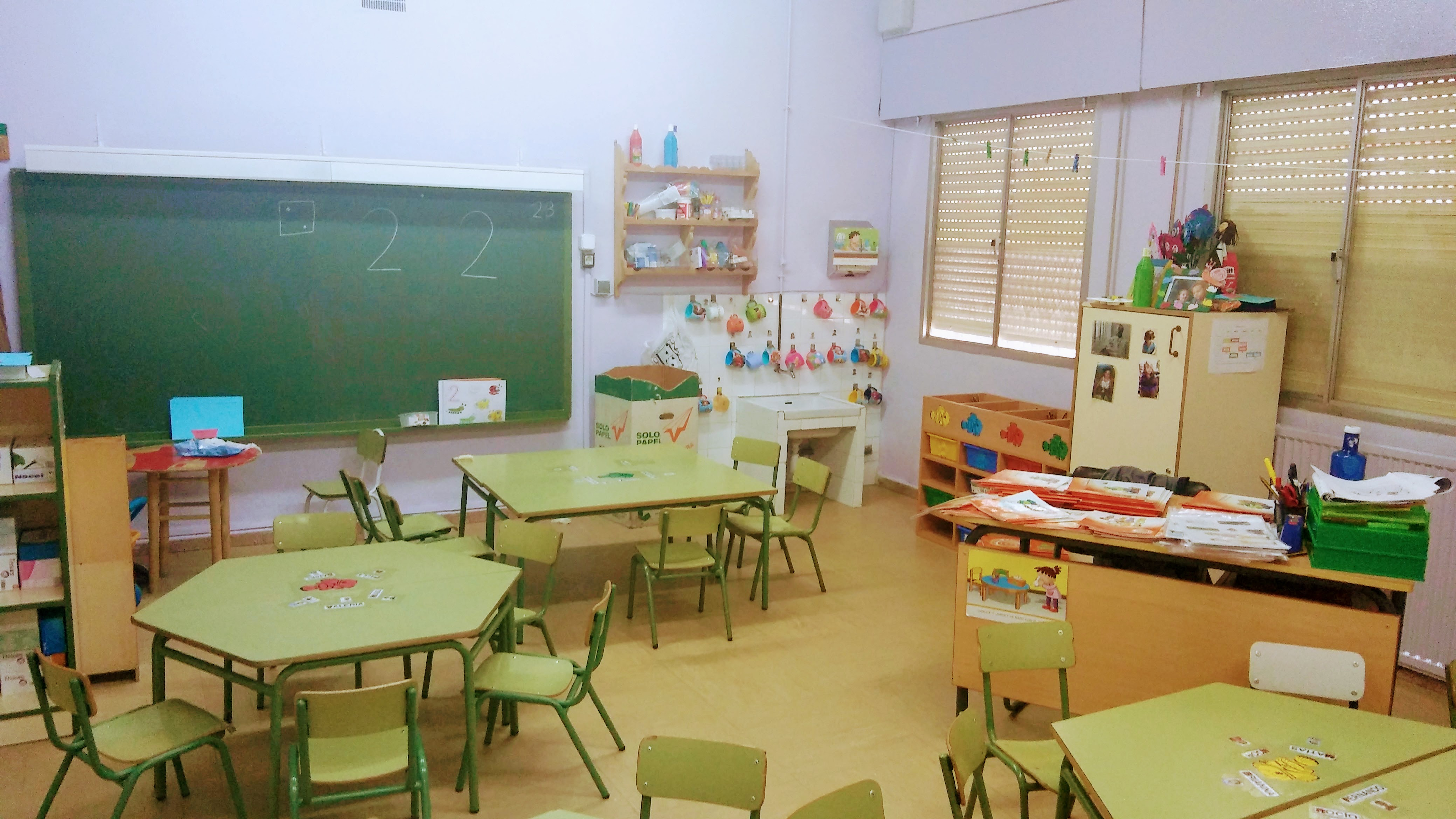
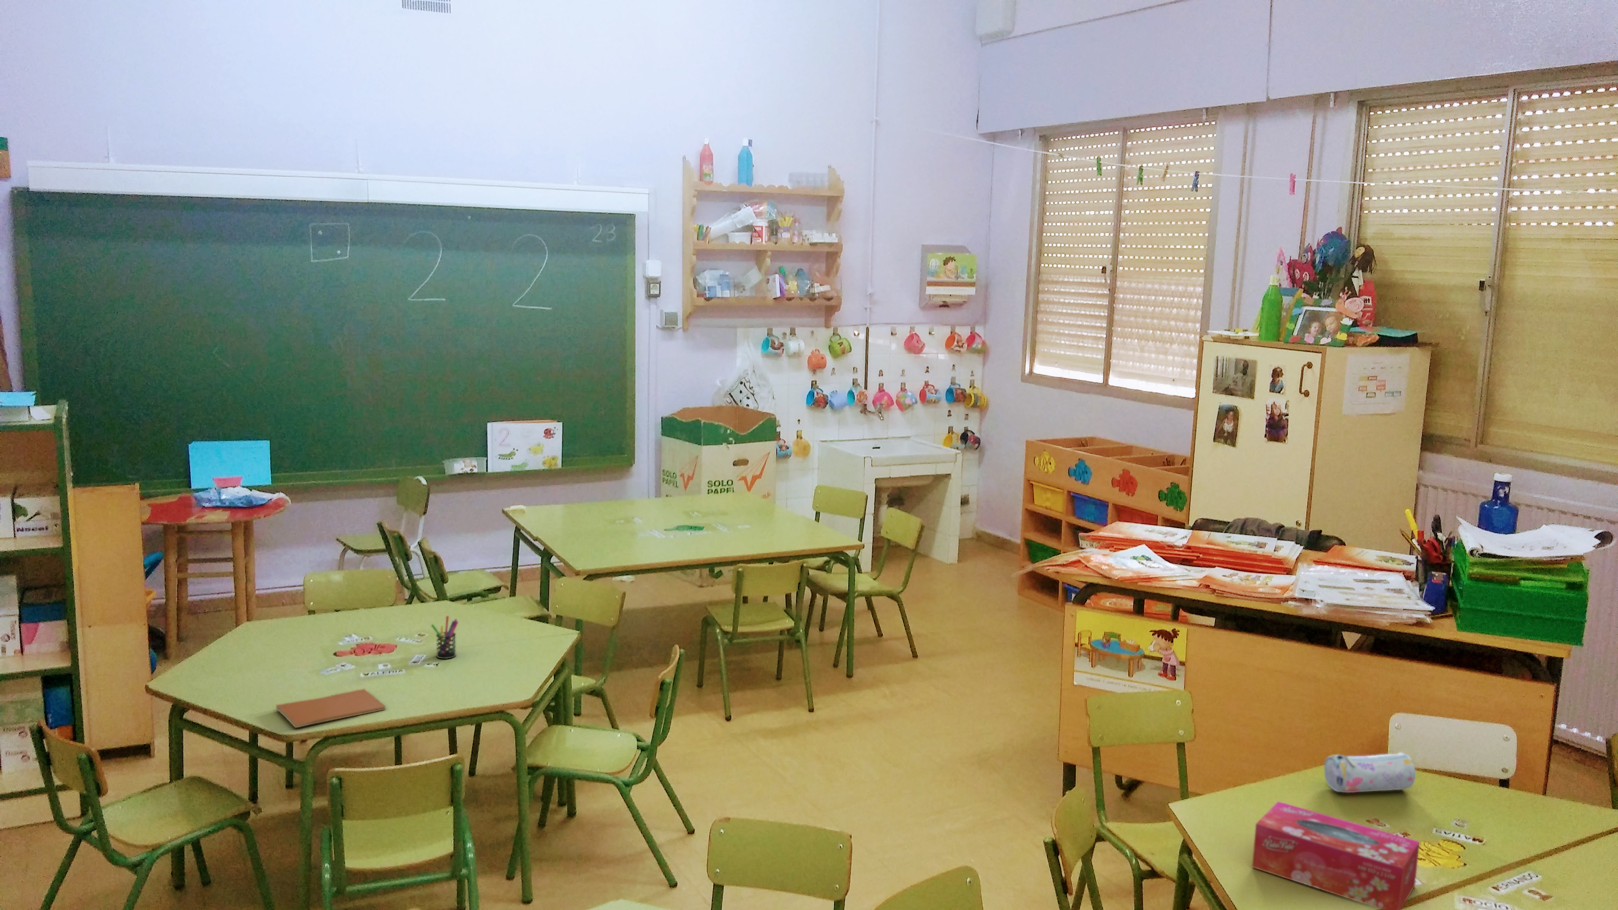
+ pen holder (445, 637)
+ tissue box (1335, 854)
+ pencil case (1369, 771)
+ book (331, 707)
